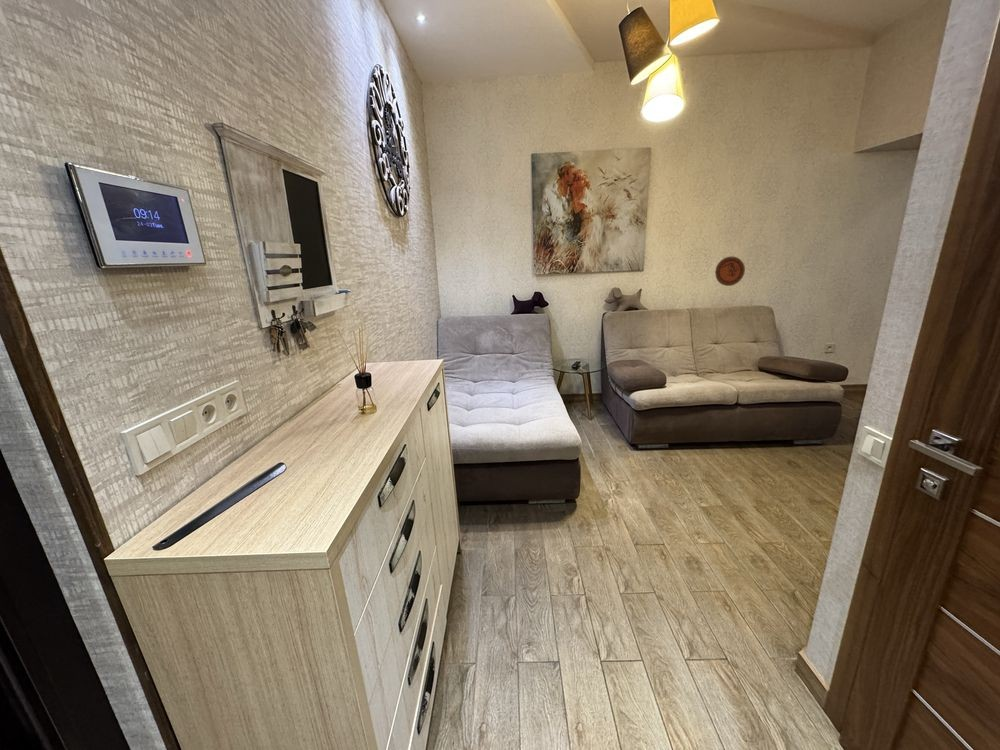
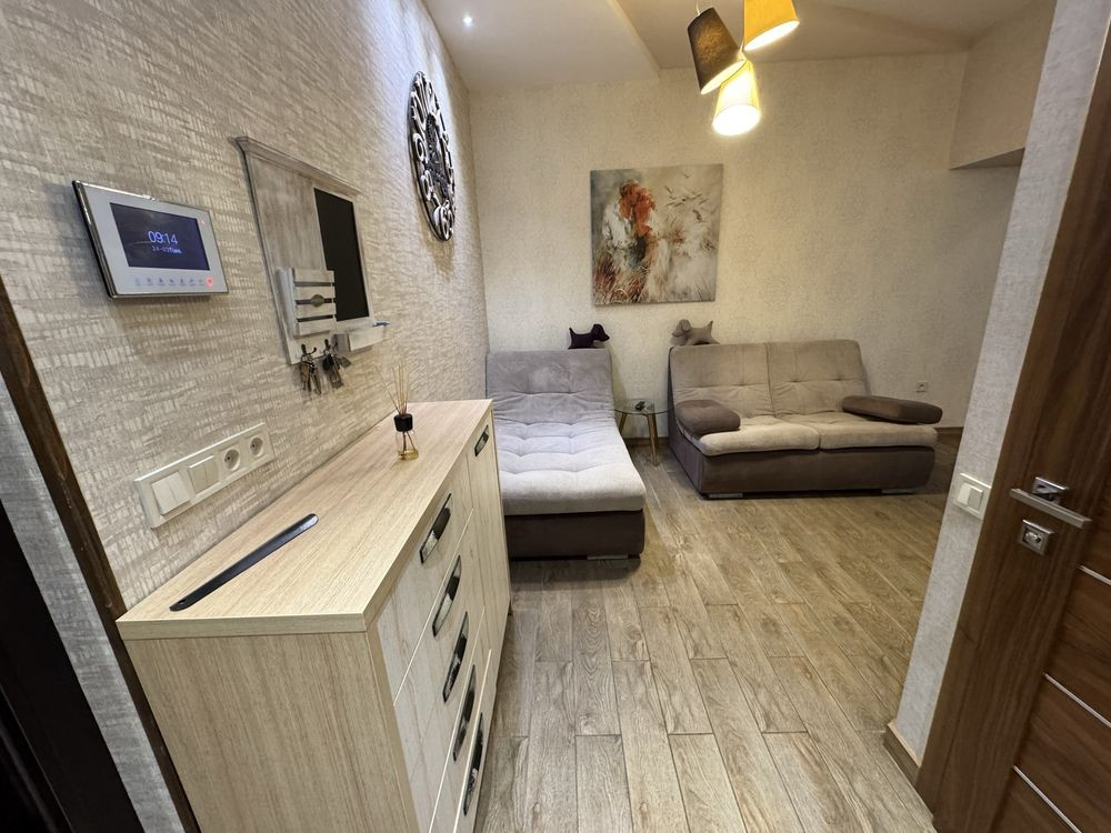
- decorative plate (729, 271)
